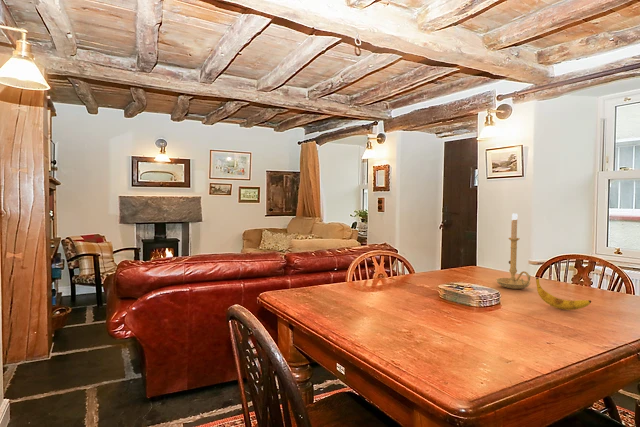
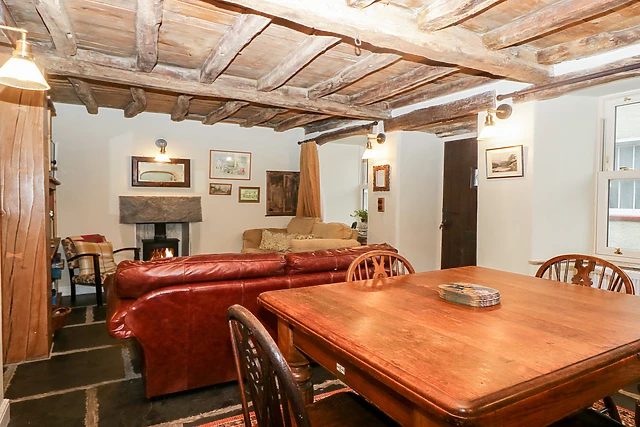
- banana (561, 299)
- candle holder (514, 250)
